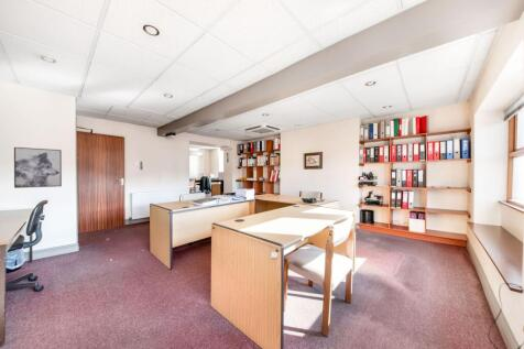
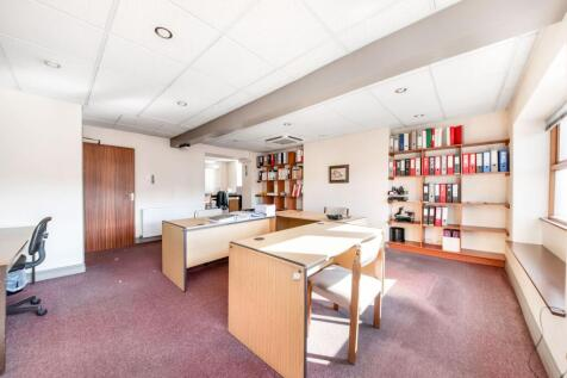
- wall art (39, 167)
